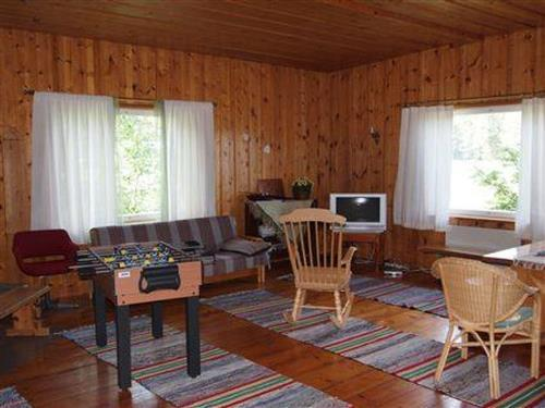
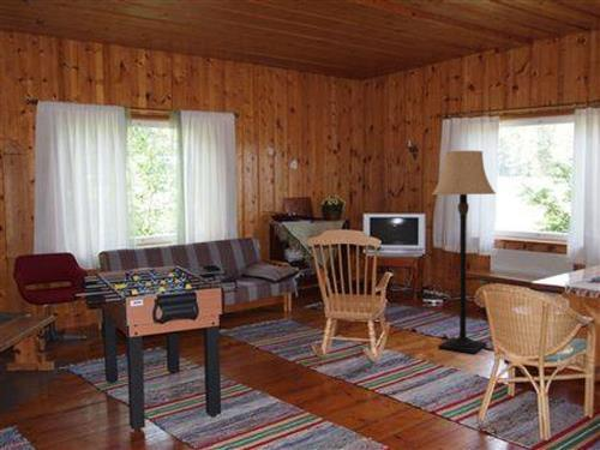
+ lamp (462, 250)
